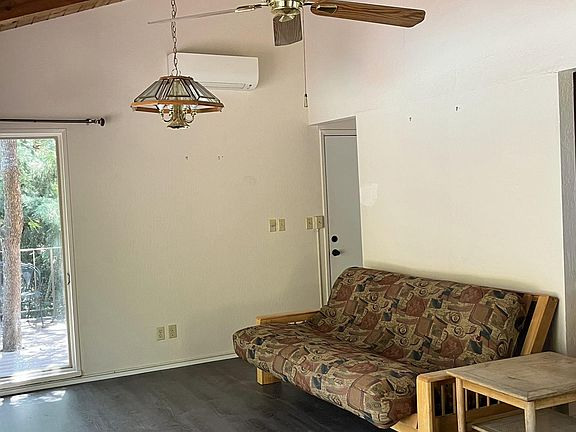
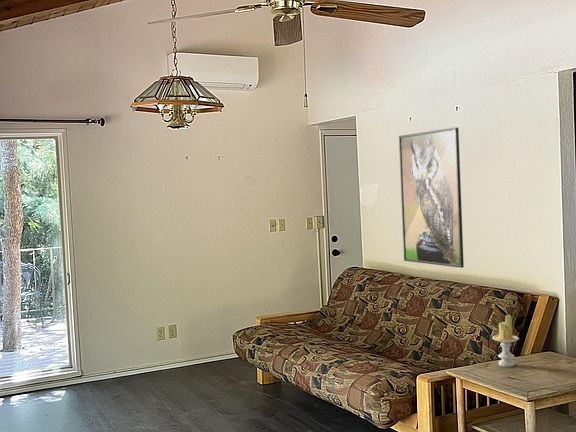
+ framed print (429, 198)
+ candle (505, 339)
